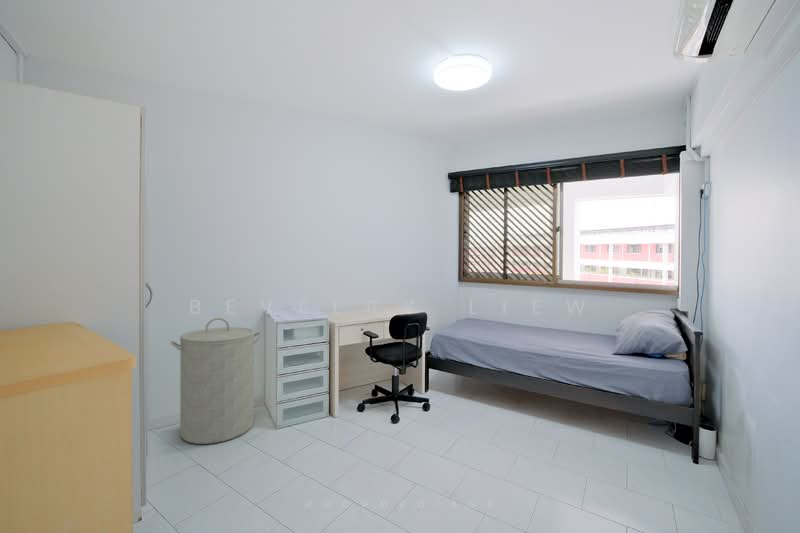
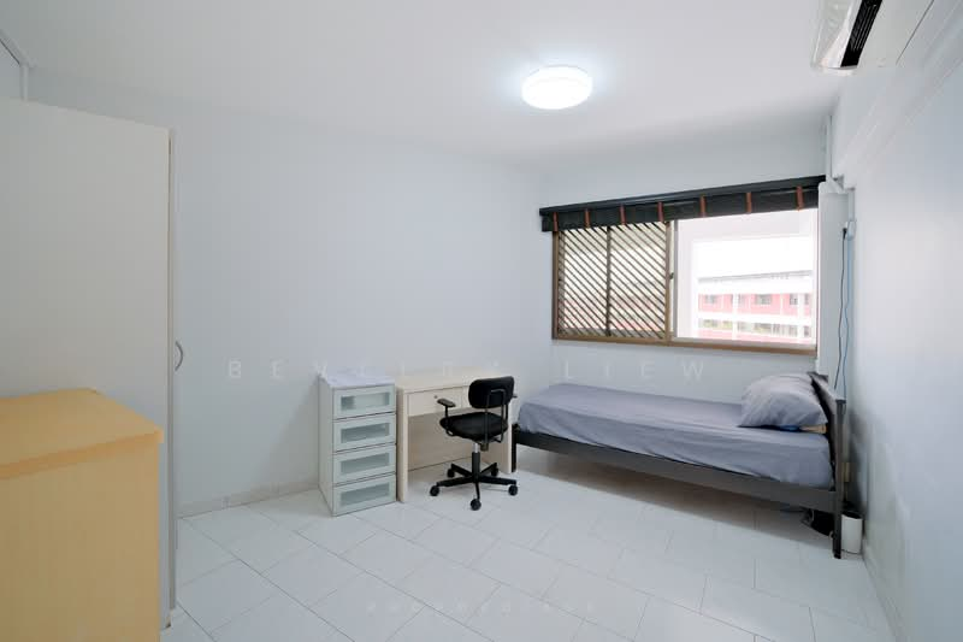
- laundry hamper (218, 373)
